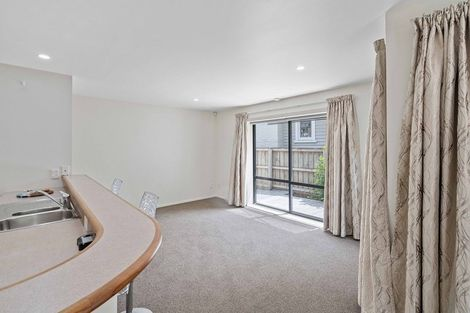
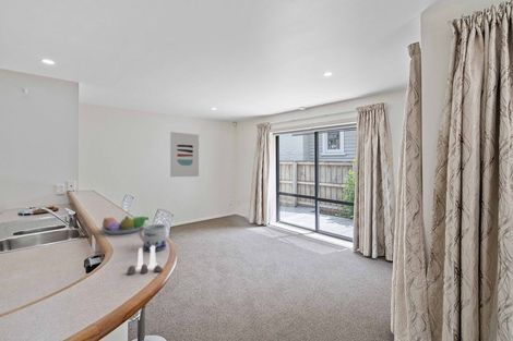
+ wall art (184, 155)
+ mug (152, 236)
+ salt and pepper shaker set (150, 258)
+ fruit bowl (126, 221)
